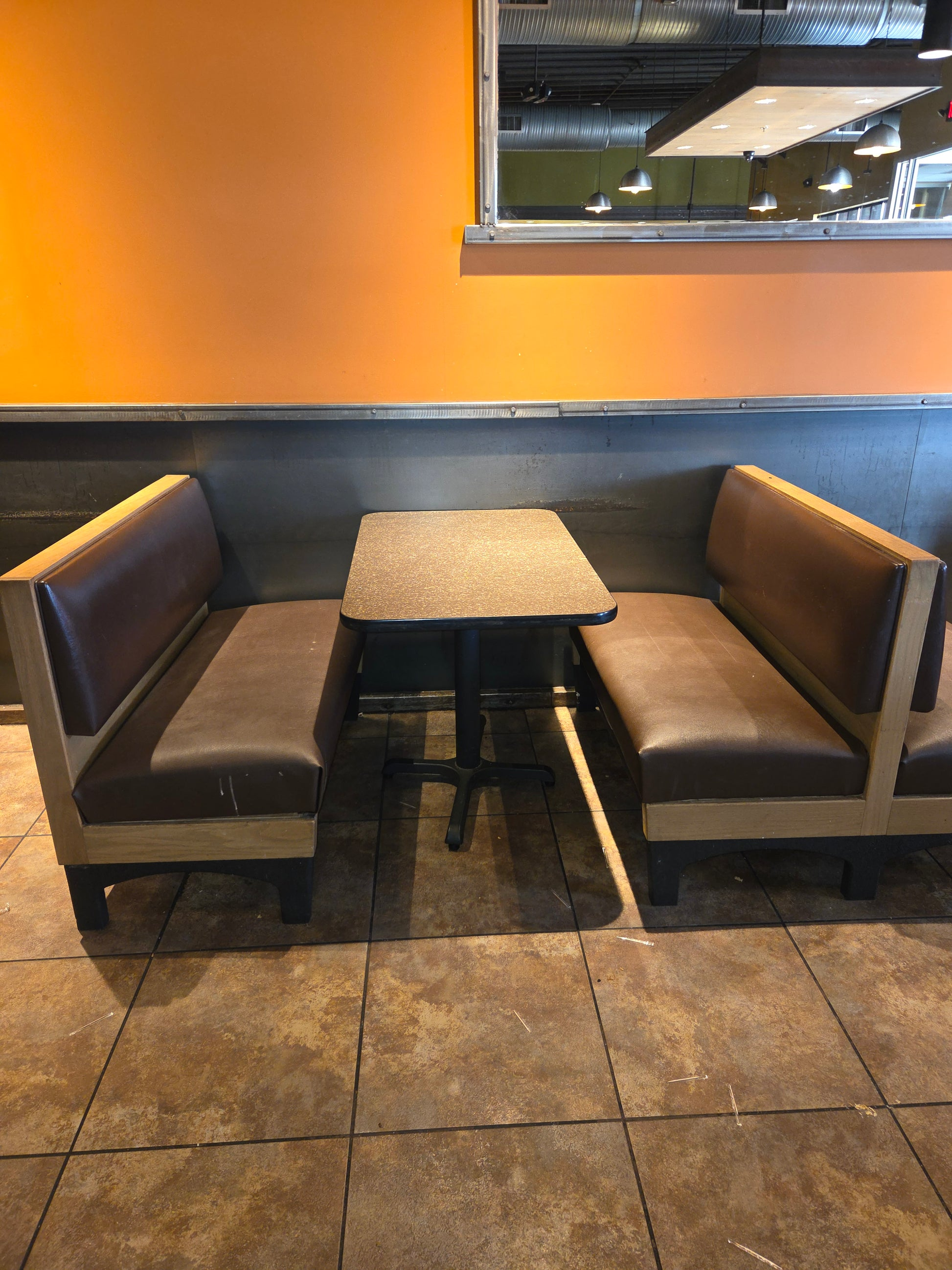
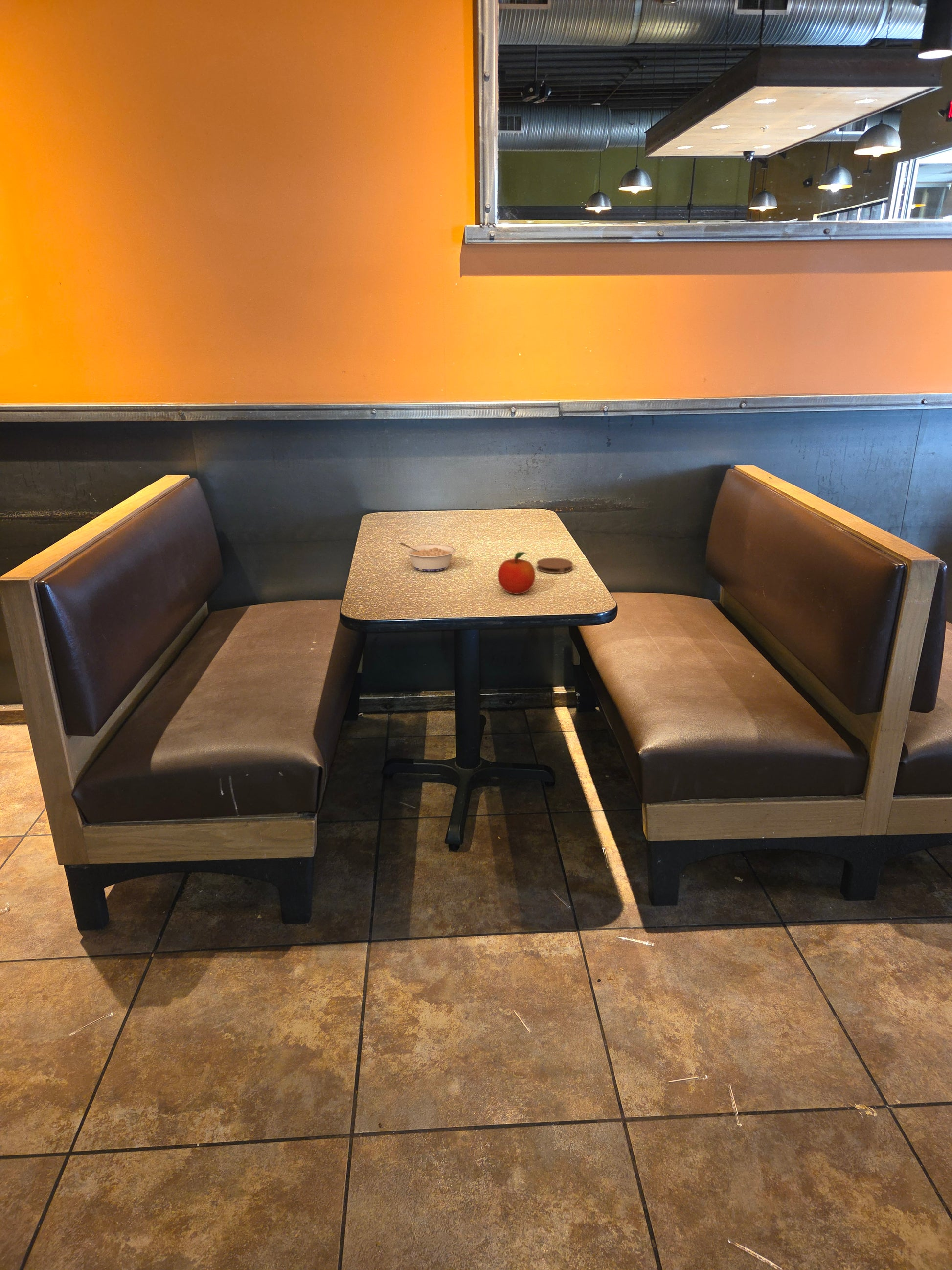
+ coaster (554, 565)
+ legume (429, 557)
+ fruit (516, 573)
